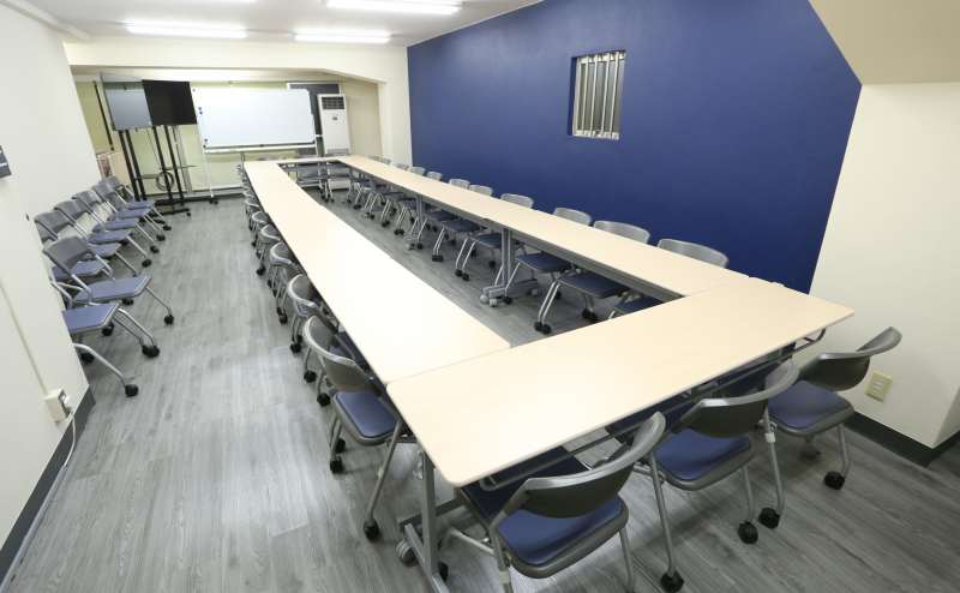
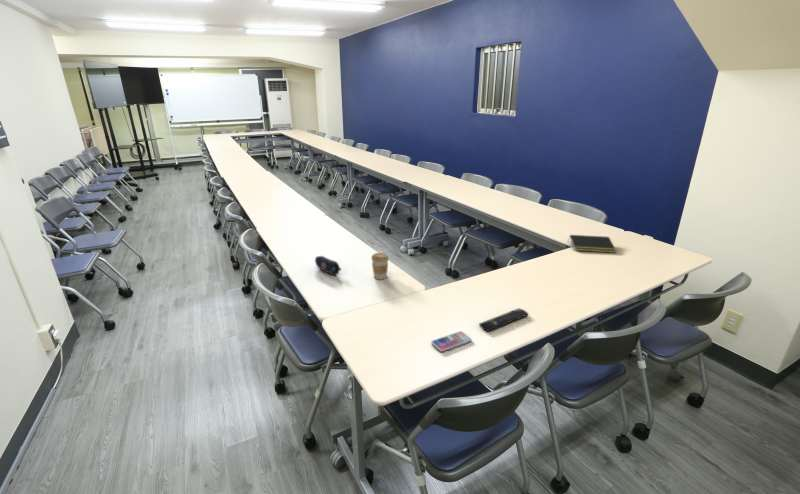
+ pencil case (327, 265)
+ remote control (504, 319)
+ smartphone (451, 341)
+ coffee cup (380, 265)
+ notepad (592, 243)
